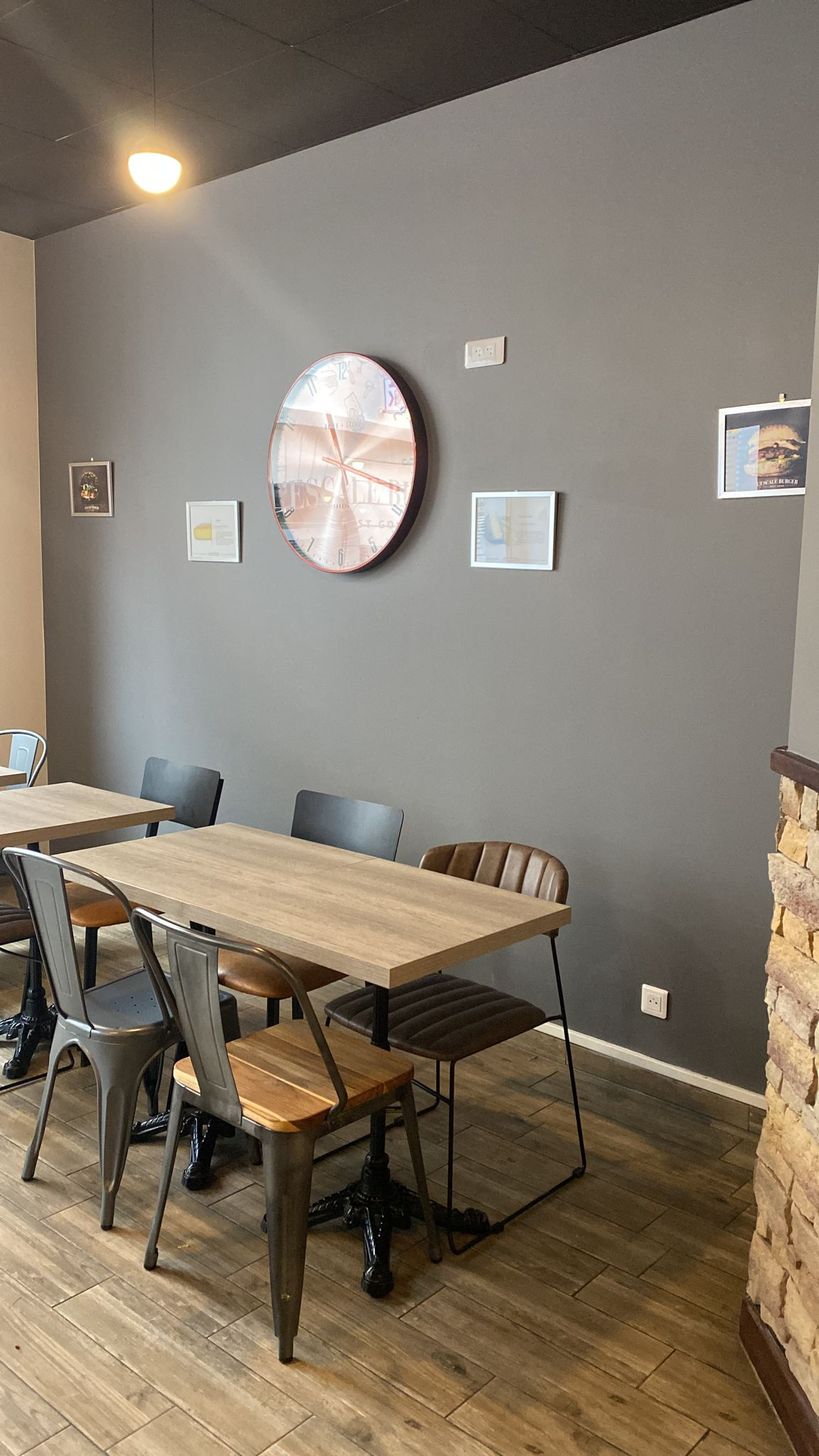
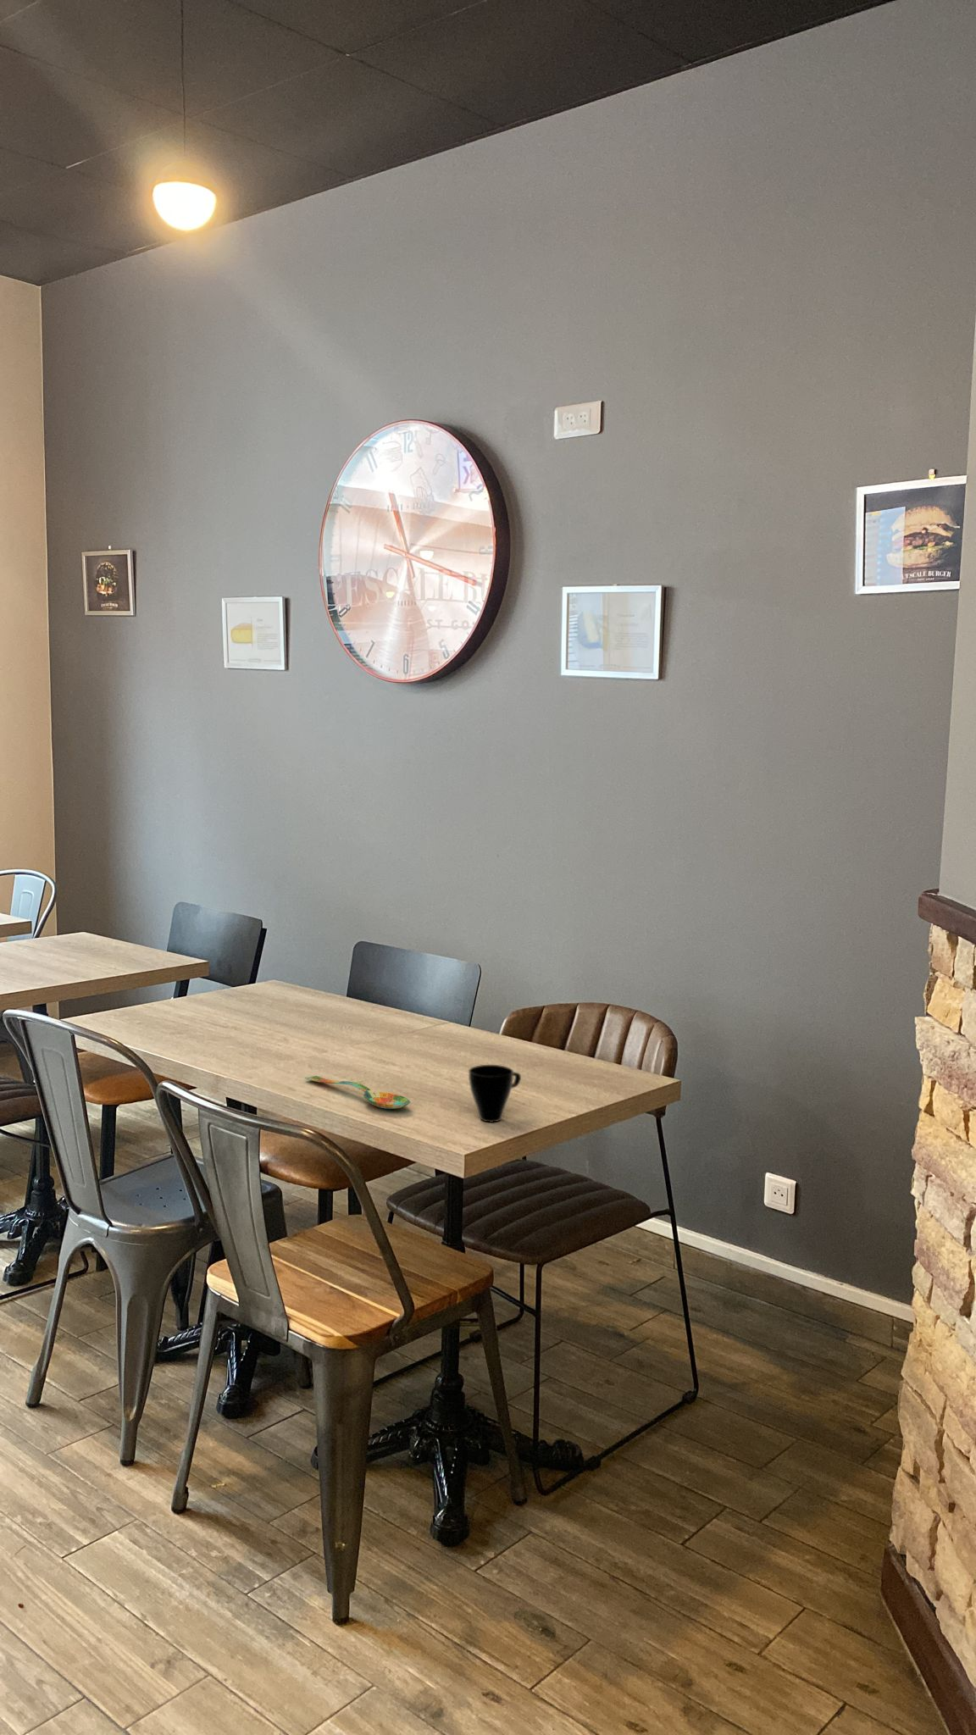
+ spoon (356, 1087)
+ cup (497, 1093)
